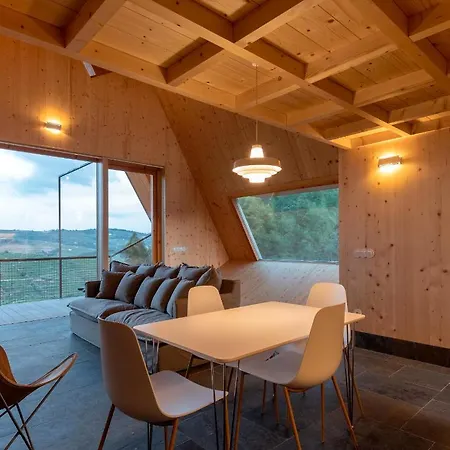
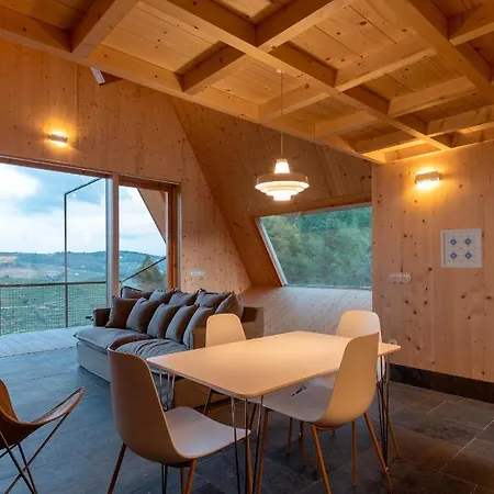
+ wall art (460, 248)
